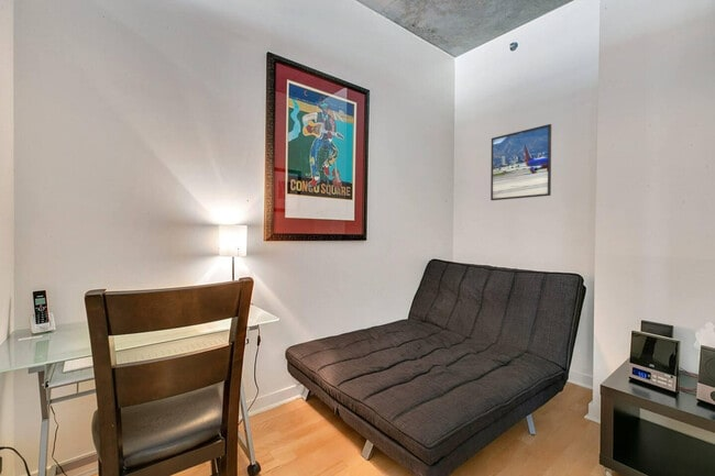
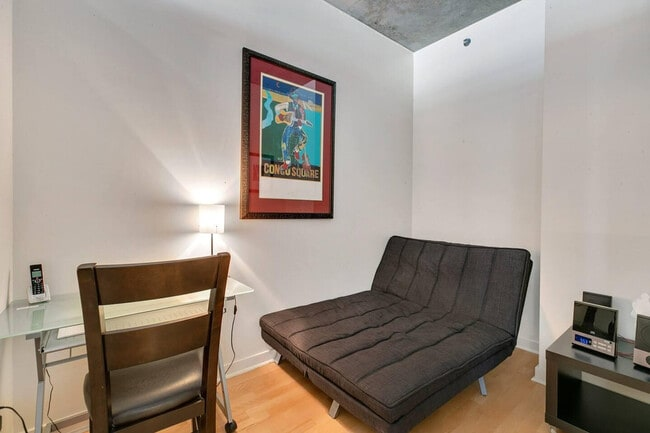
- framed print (518, 165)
